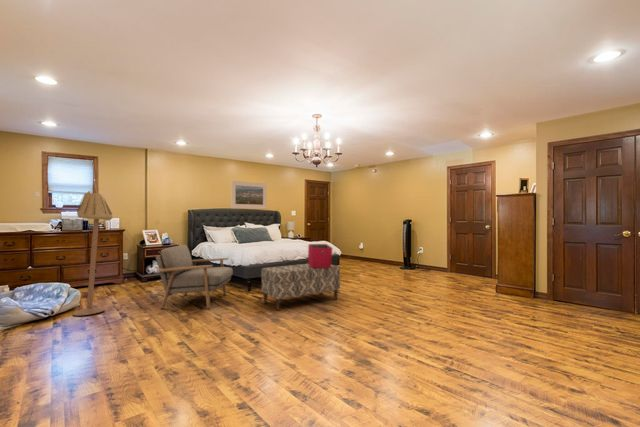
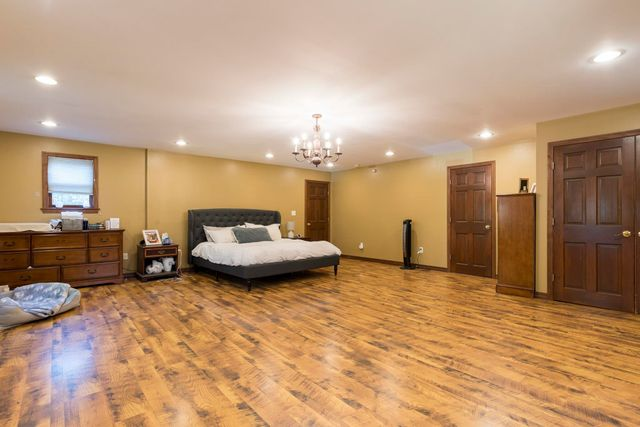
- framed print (249, 195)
- floor lamp (93, 250)
- bench (301, 284)
- storage bin (319, 256)
- armchair (197, 273)
